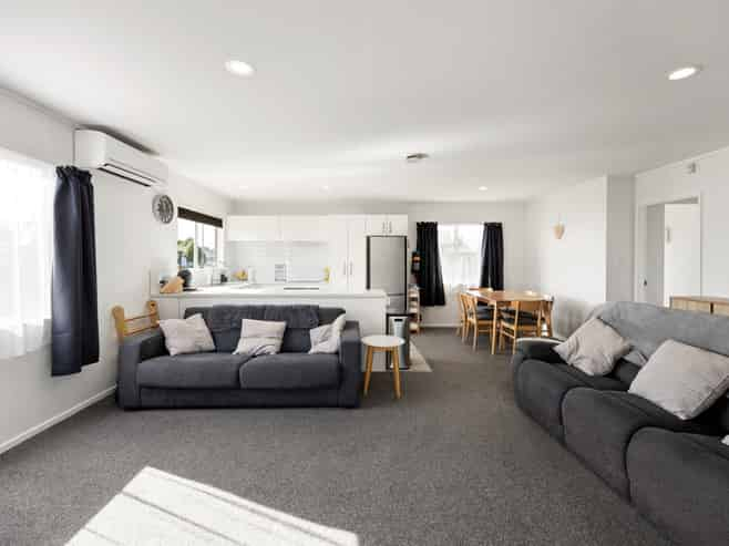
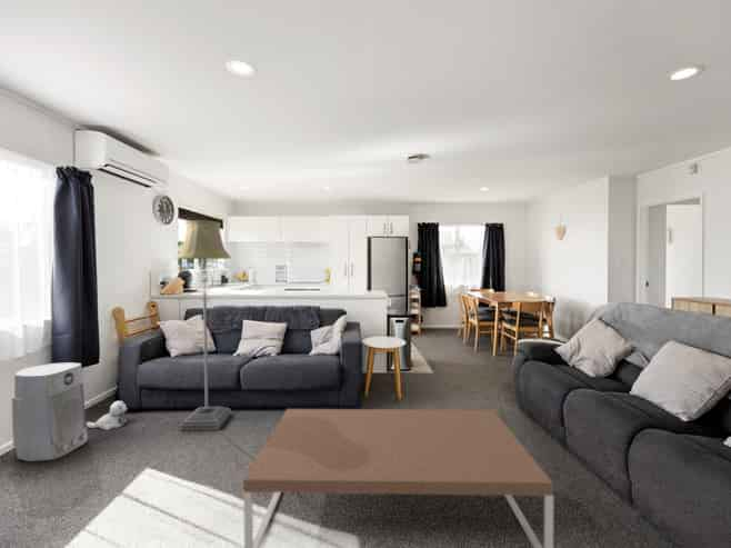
+ plush toy (108, 414)
+ air purifier (49, 408)
+ coffee table (392, 471)
+ floor lamp (204, 322)
